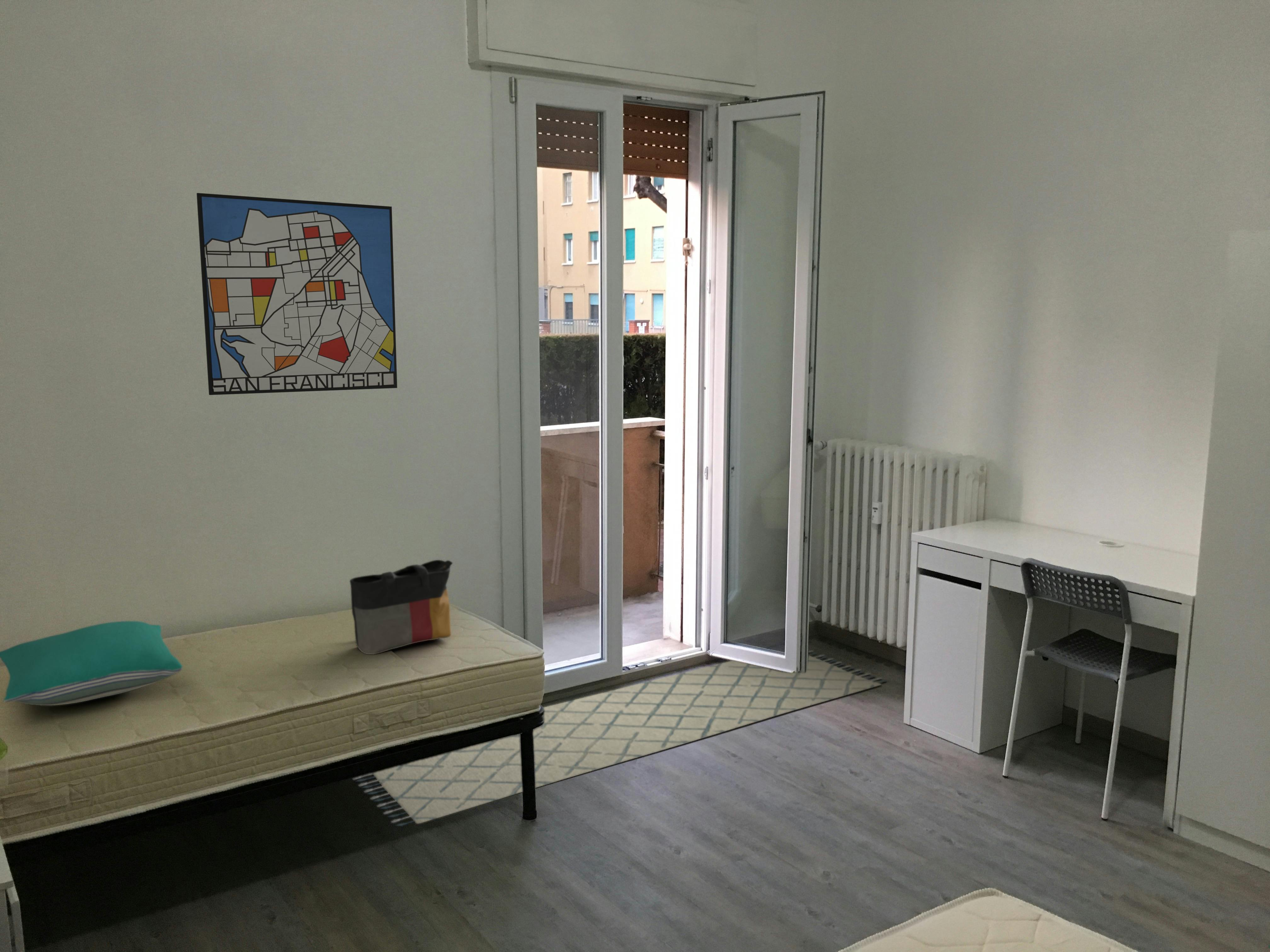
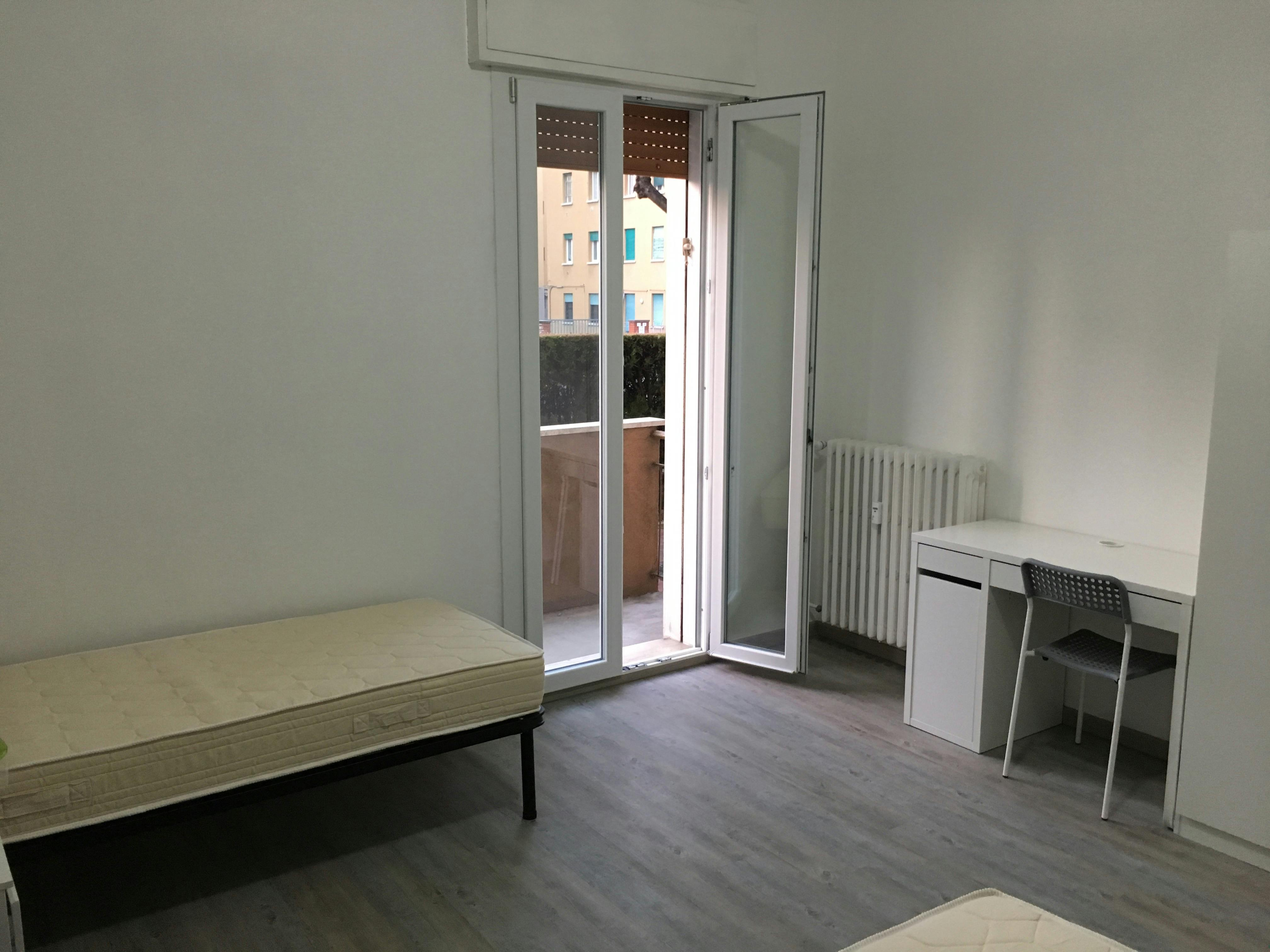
- pillow (89, 662)
- wall art (304, 297)
- rug (642, 716)
- tote bag (400, 603)
